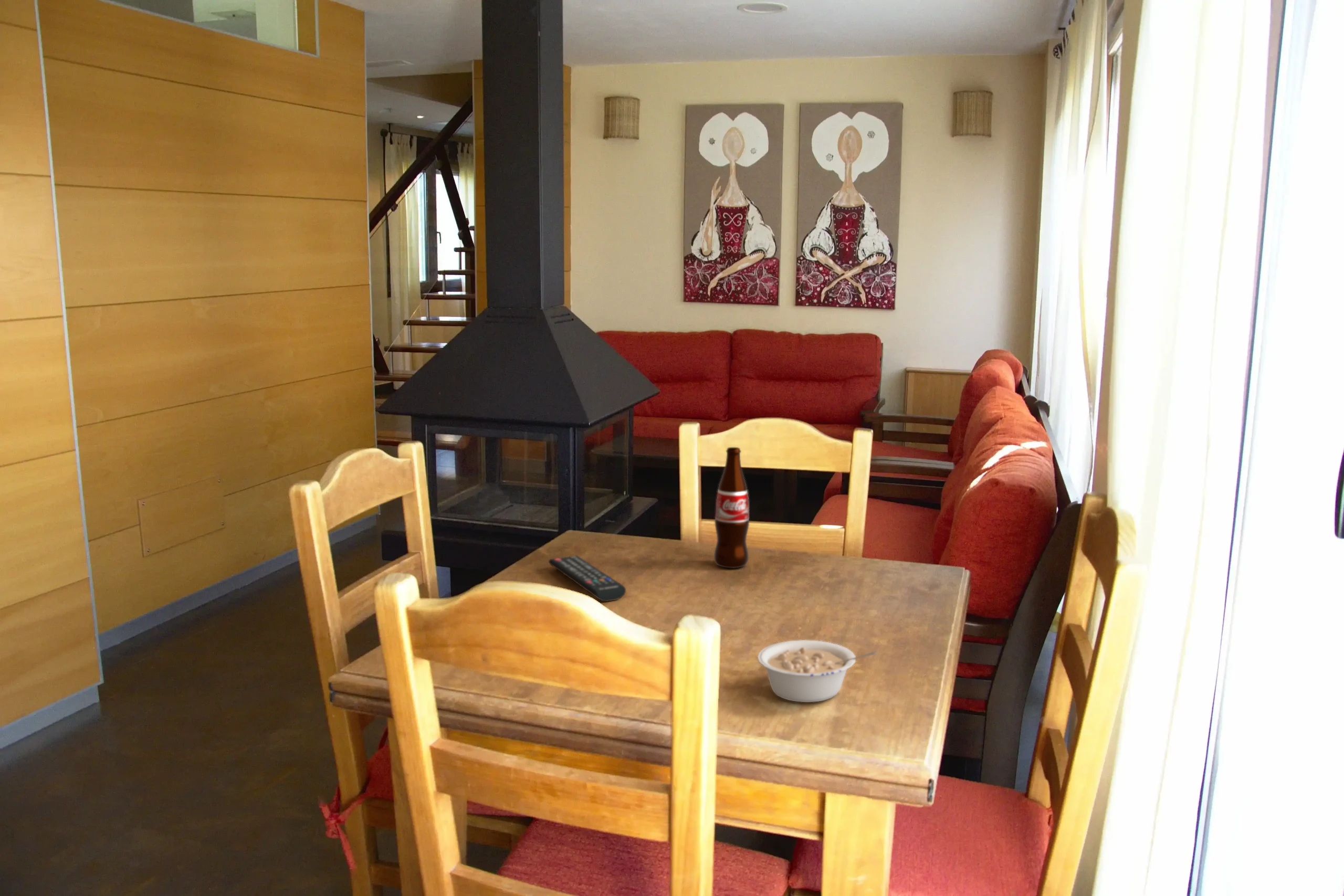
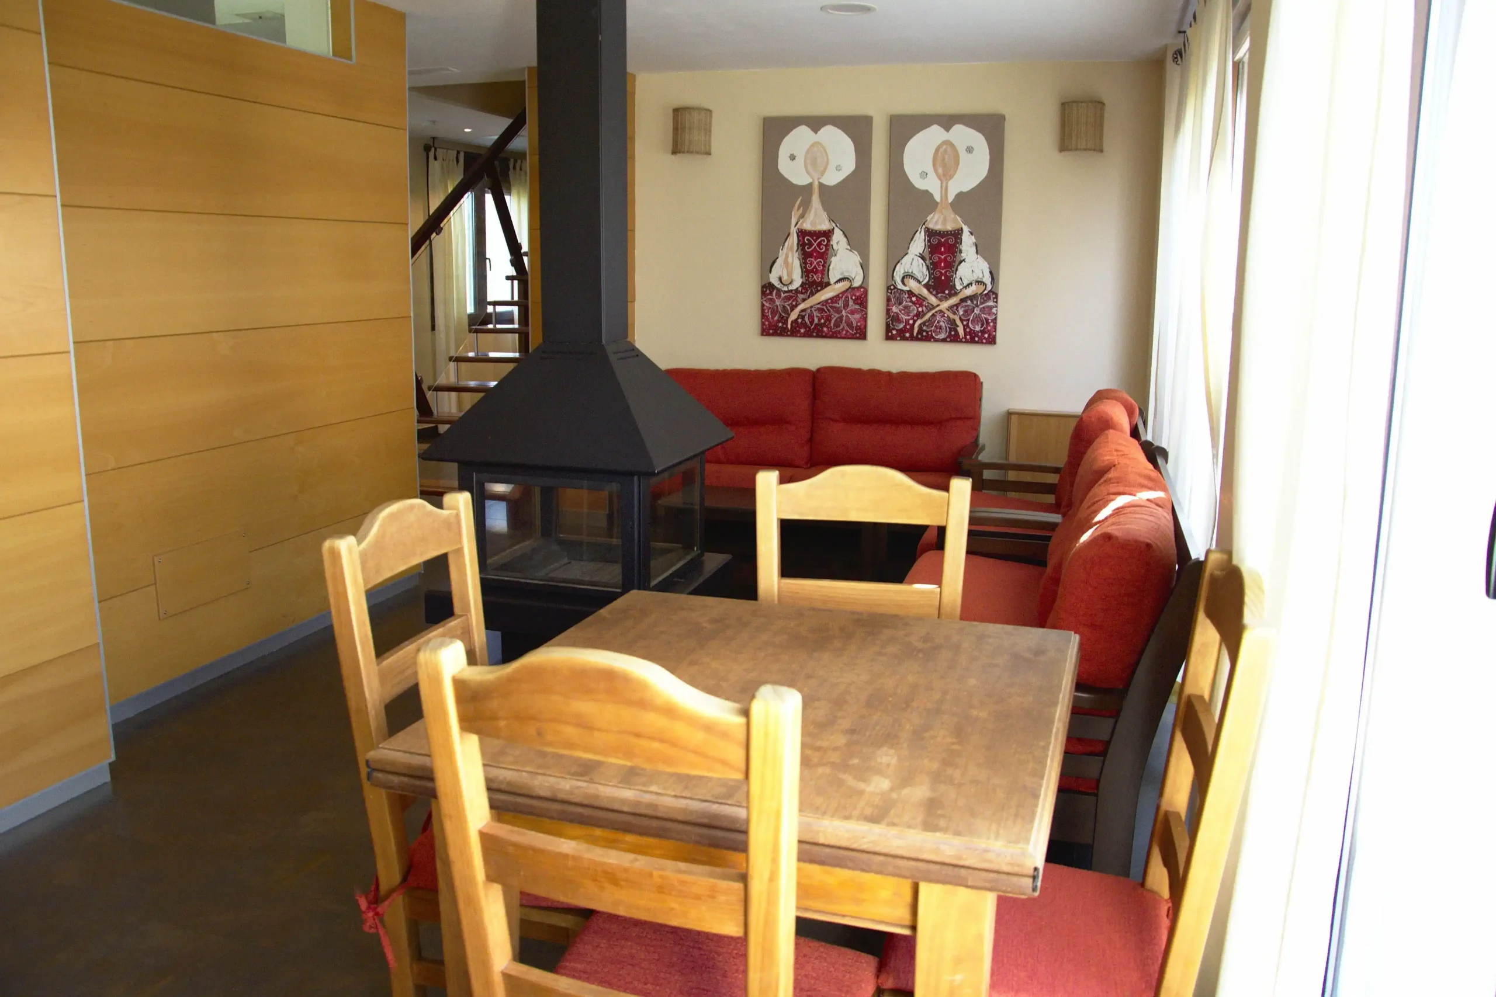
- legume (810, 669)
- bottle (732, 507)
- remote control (585, 577)
